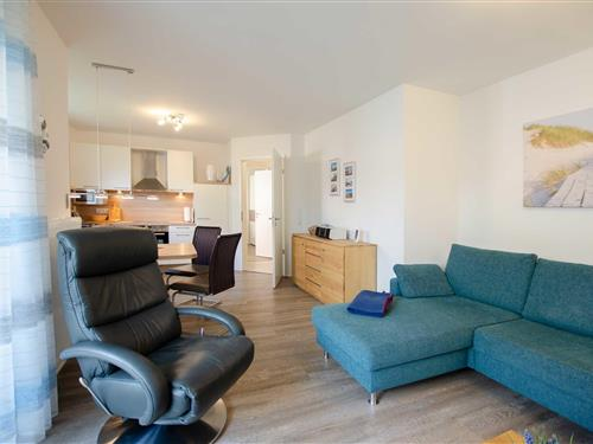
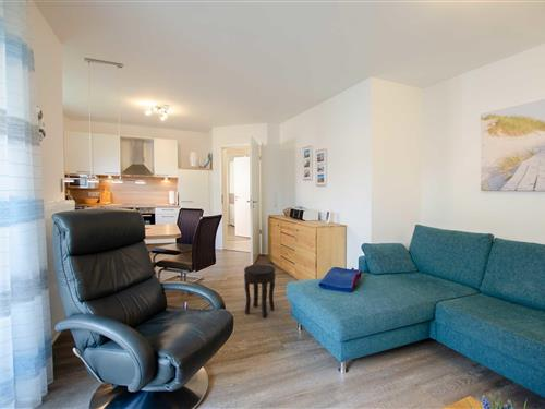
+ side table (257, 289)
